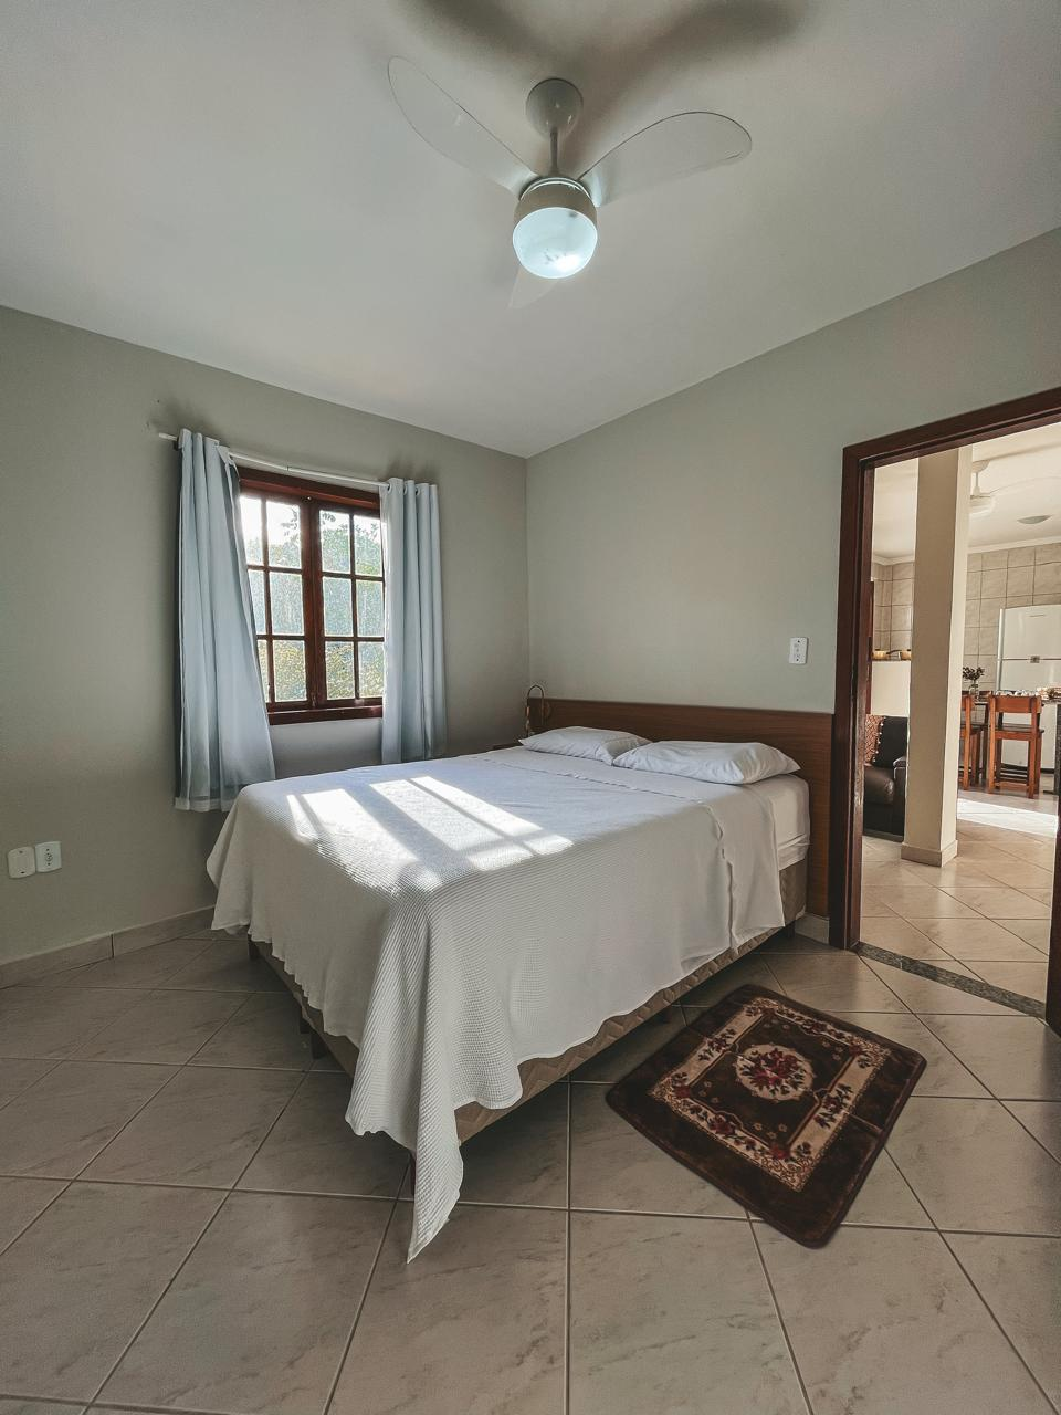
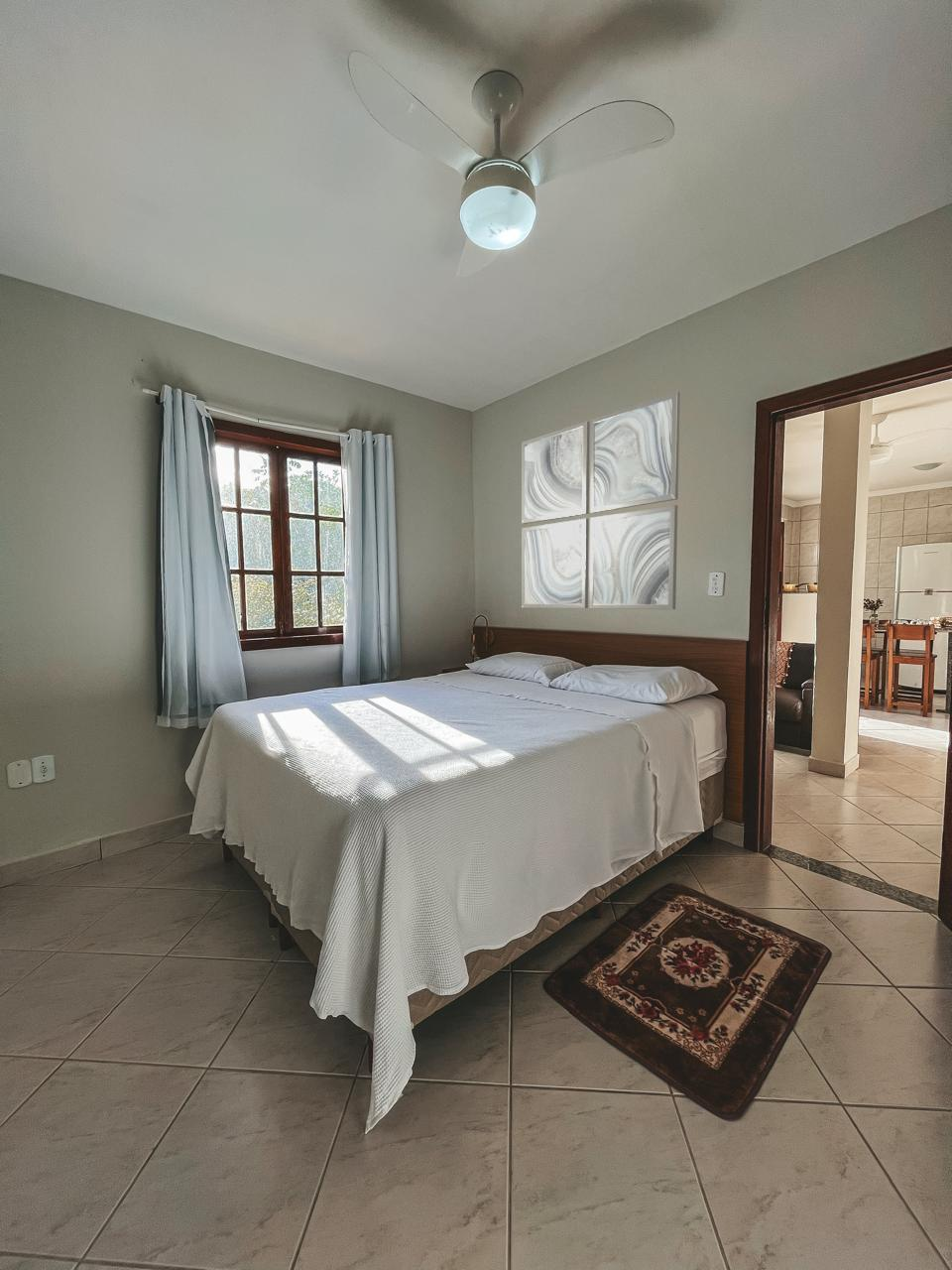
+ wall art (588, 513)
